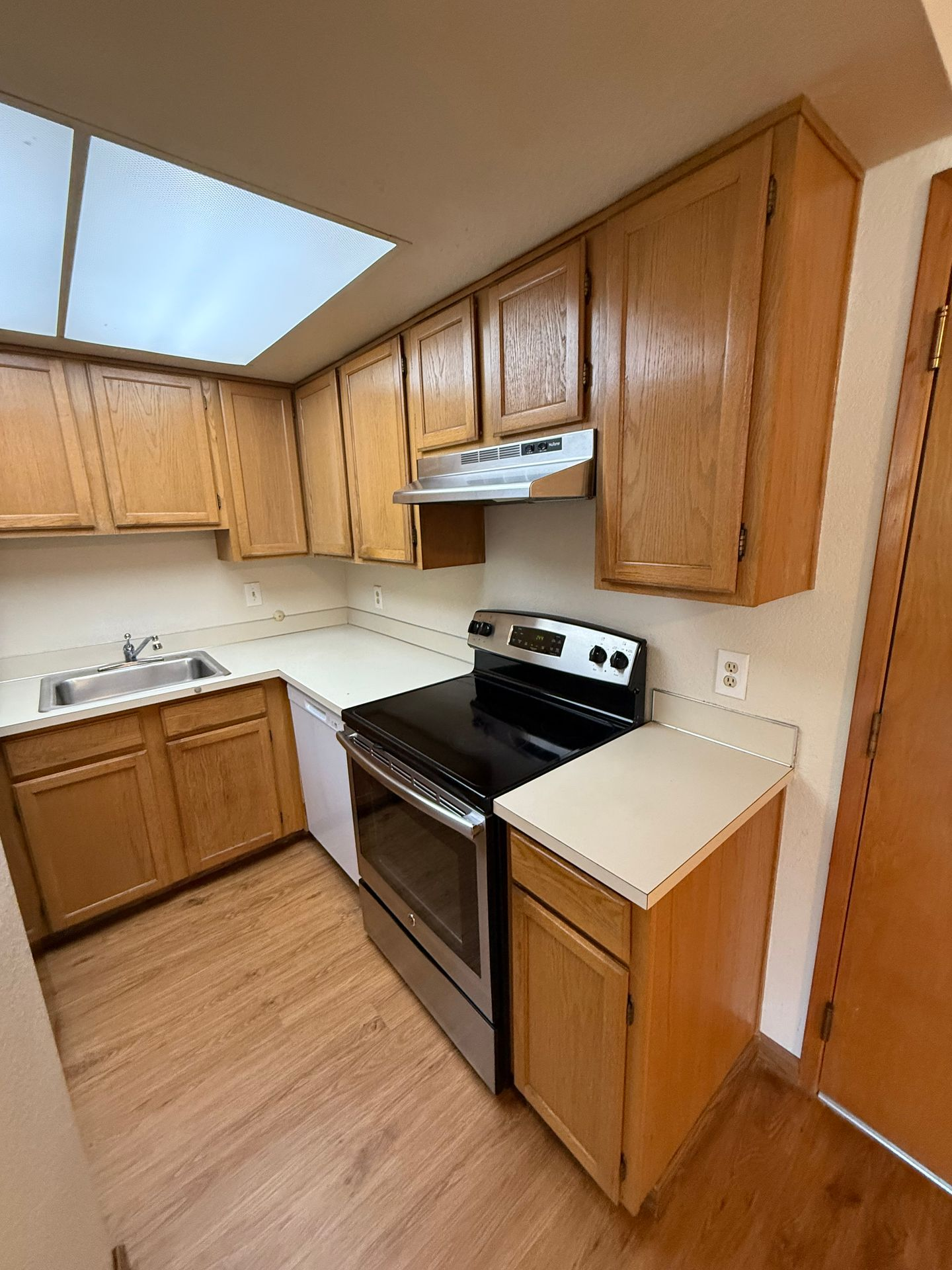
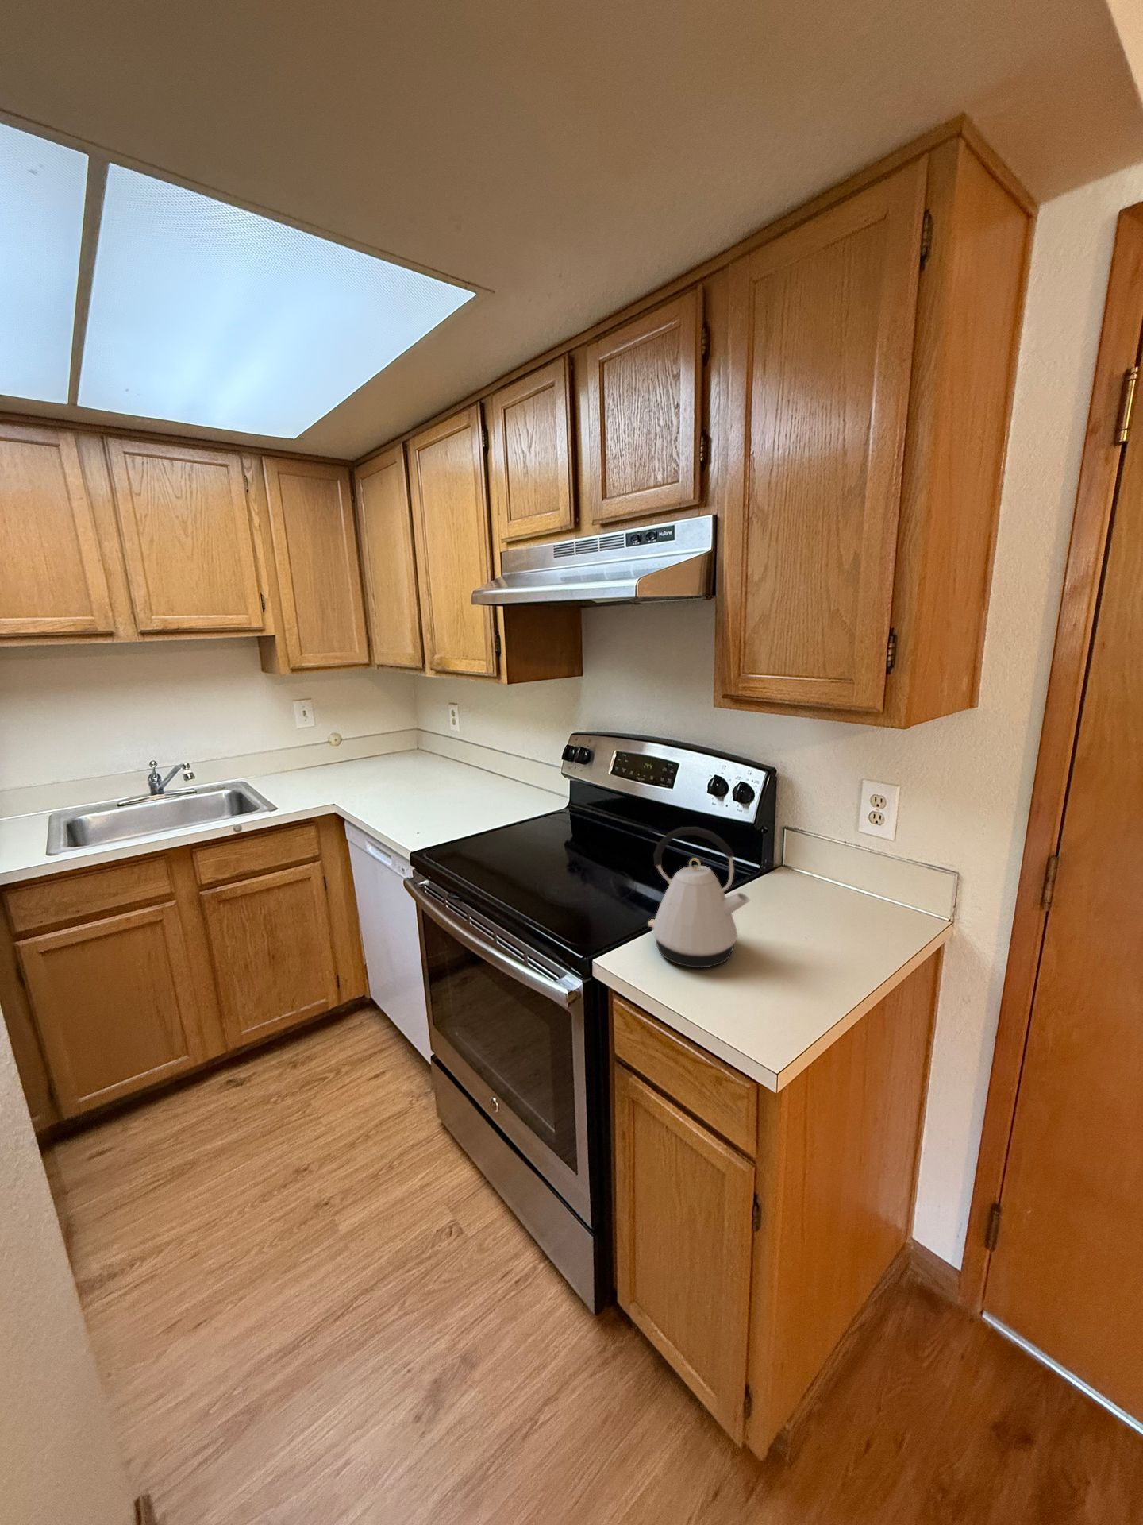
+ kettle (696, 891)
